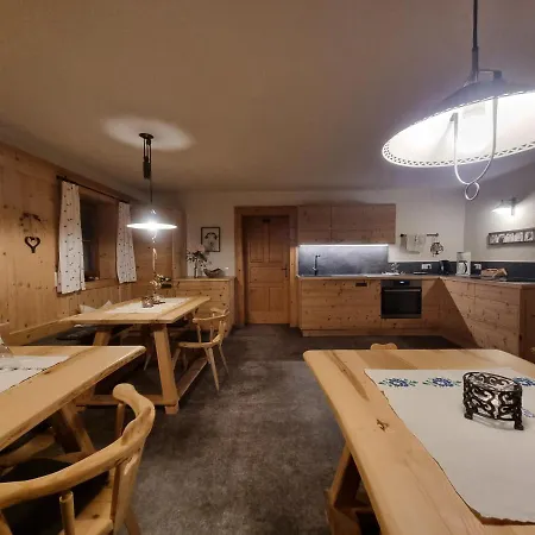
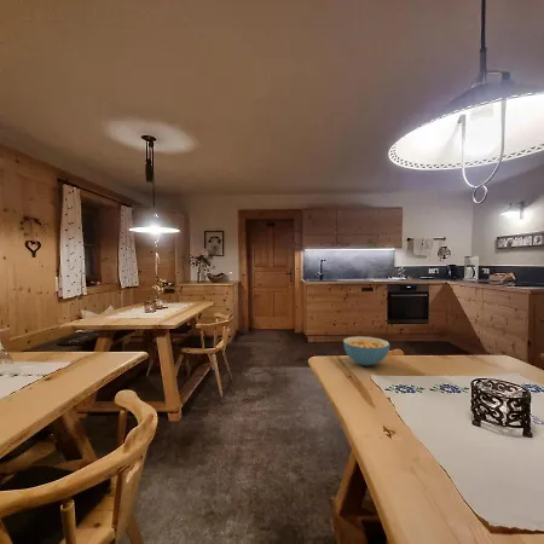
+ cereal bowl (365, 352)
